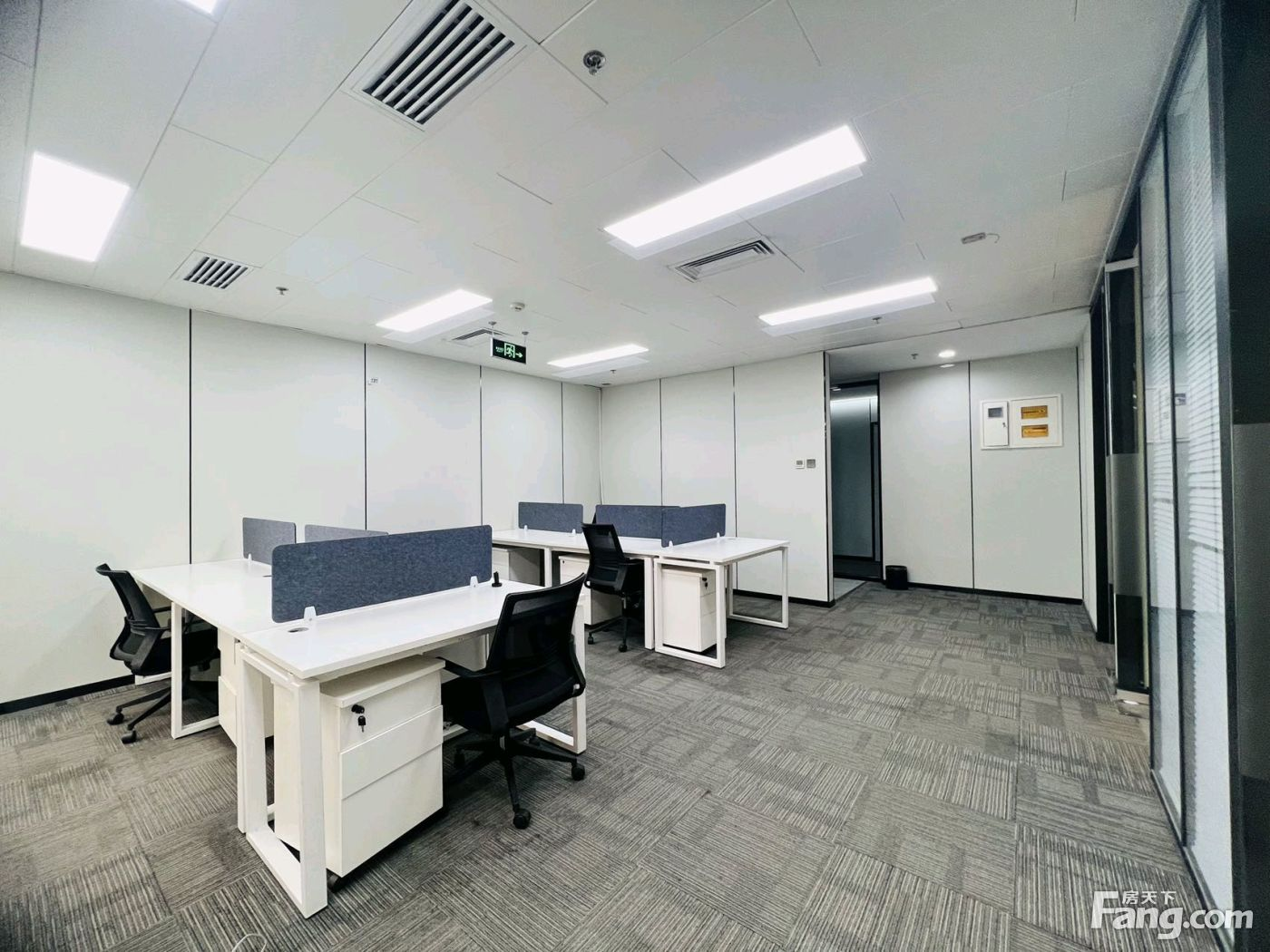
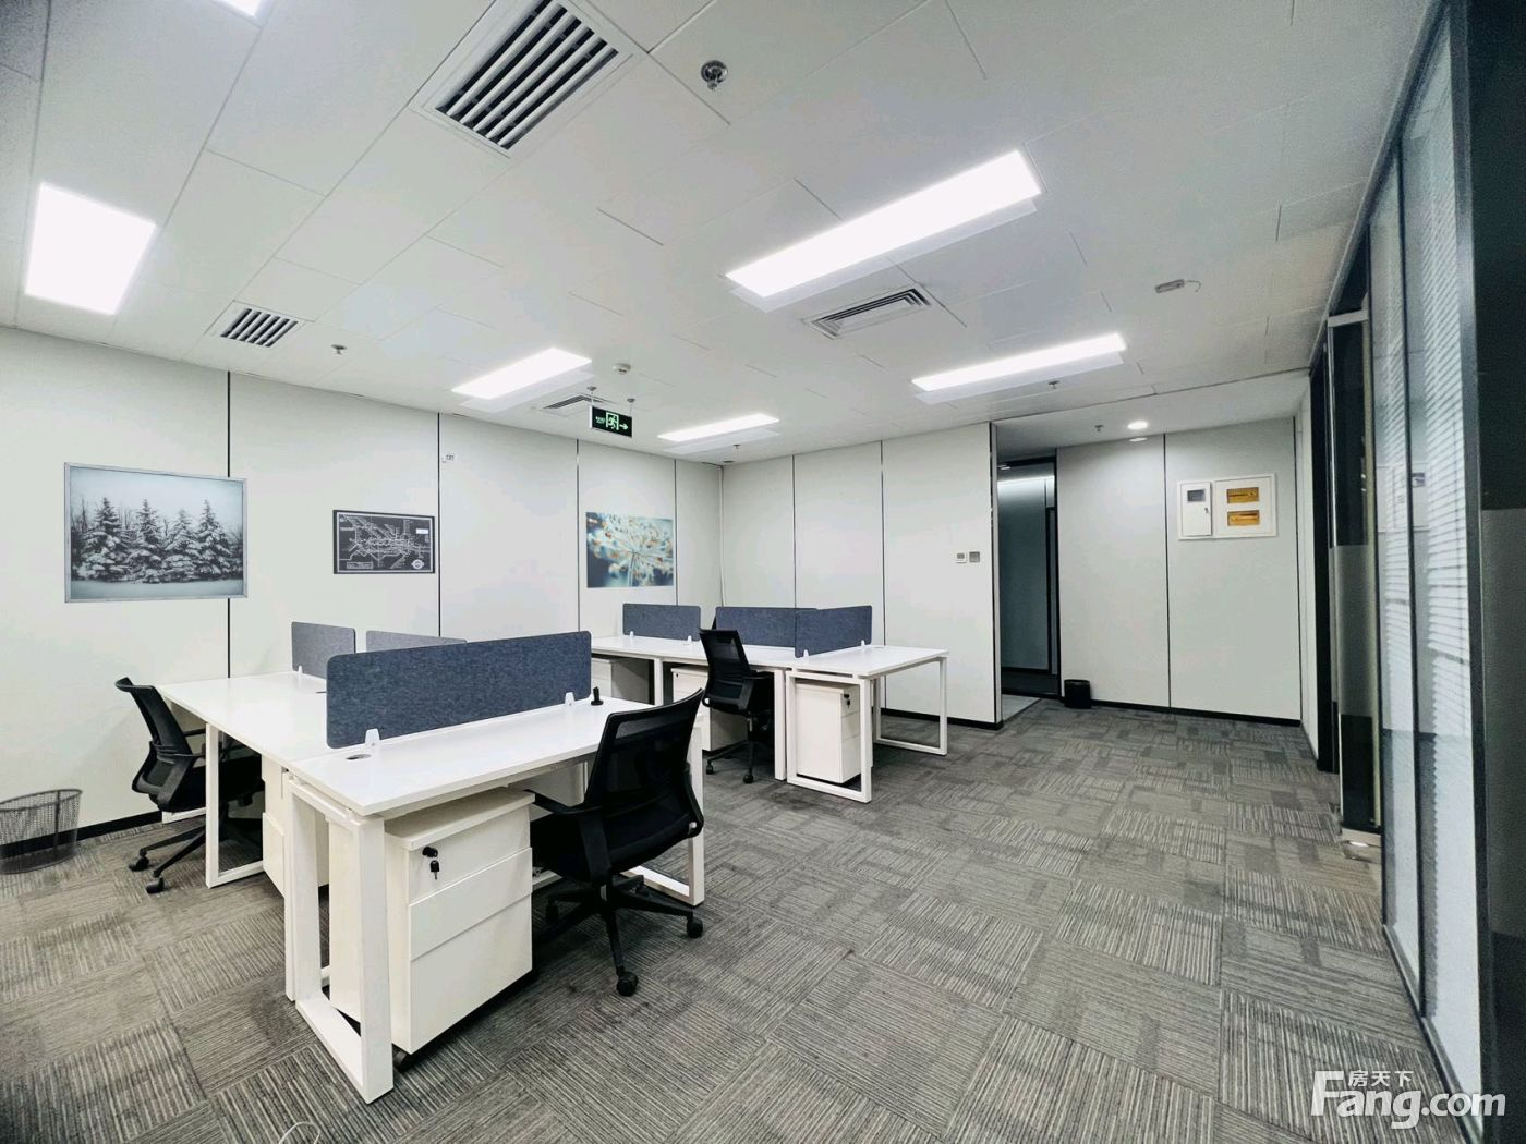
+ wall art (162, 535)
+ wall art (632, 552)
+ waste bin (38, 829)
+ wall art (386, 543)
